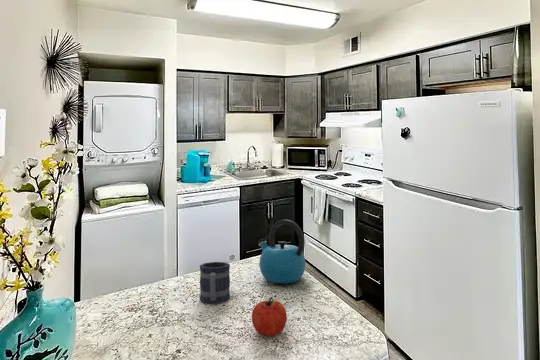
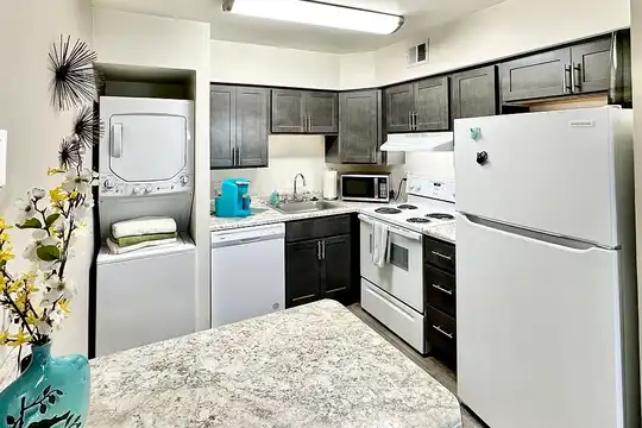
- mug (214, 283)
- apple (269, 315)
- kettle (280, 249)
